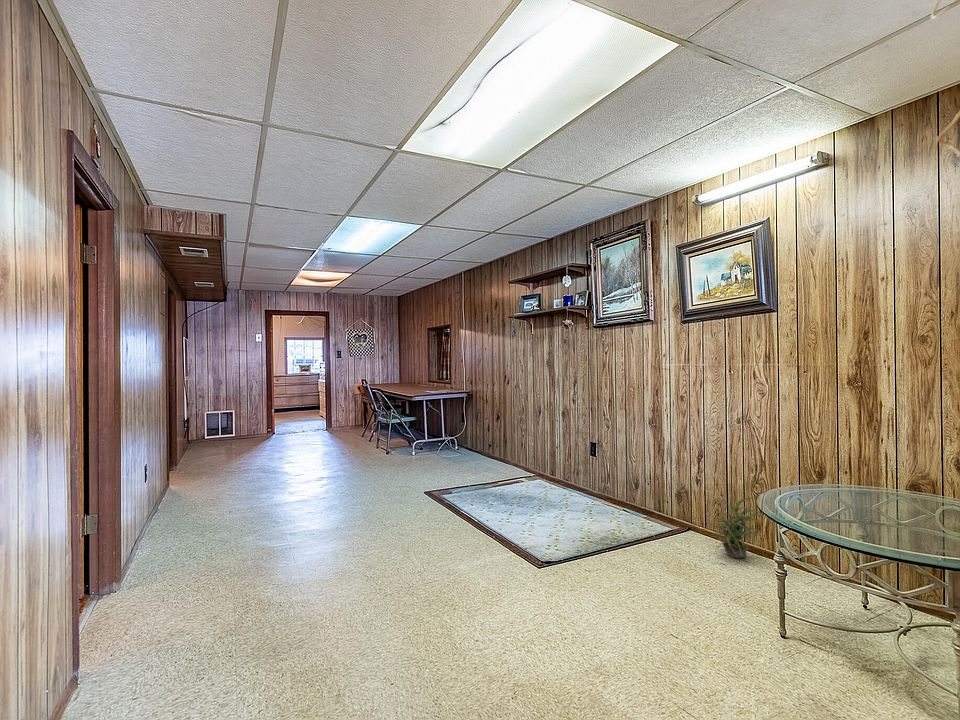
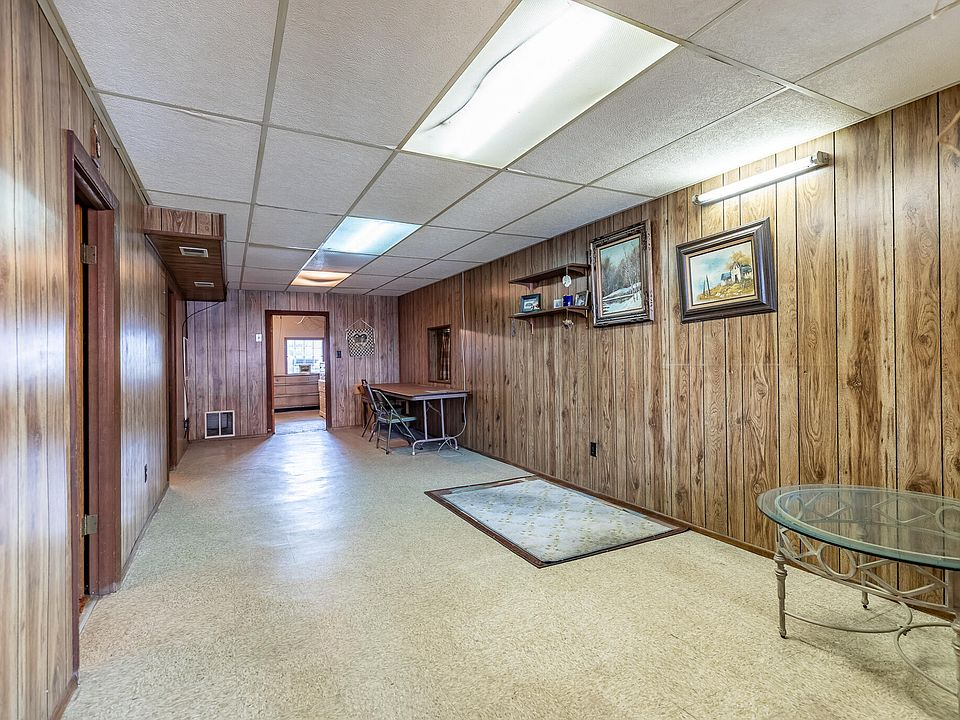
- potted plant (739, 527)
